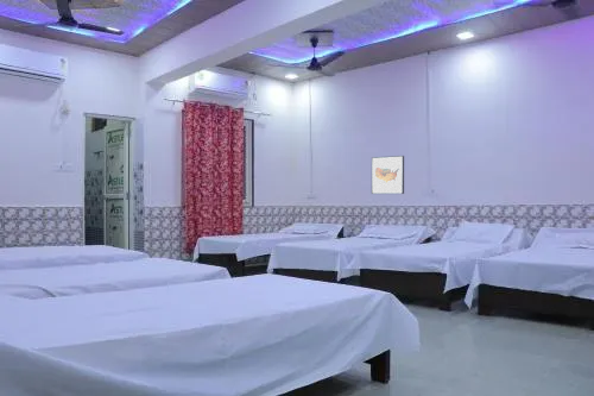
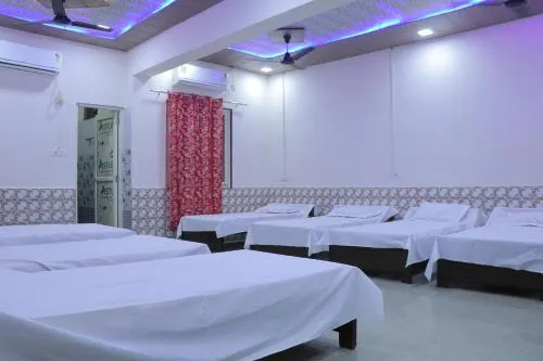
- wall art (387, 175)
